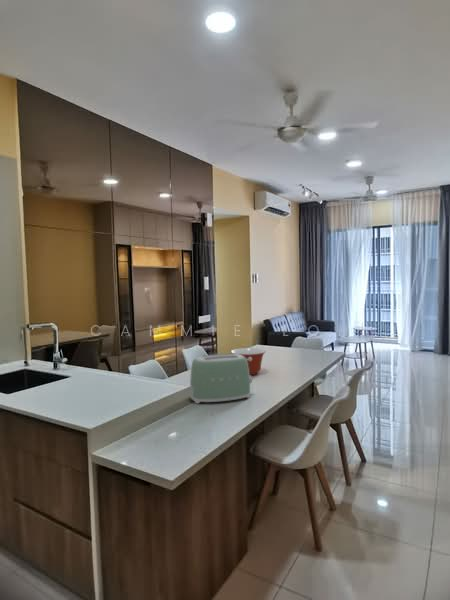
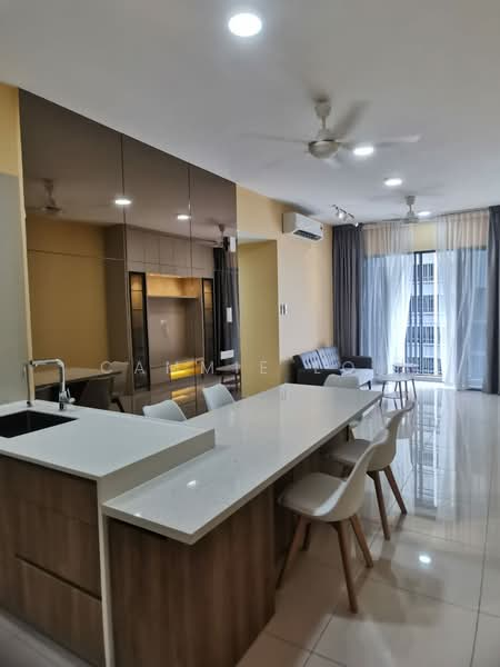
- mixing bowl (248, 362)
- toaster (220, 376)
